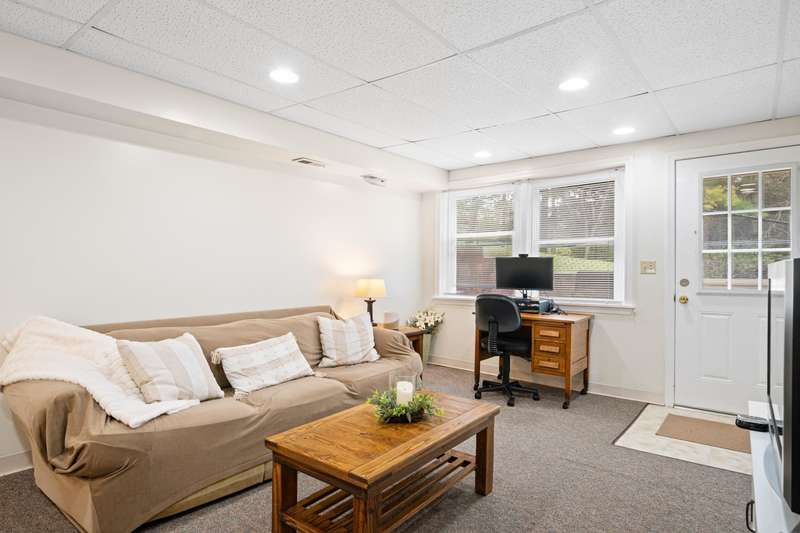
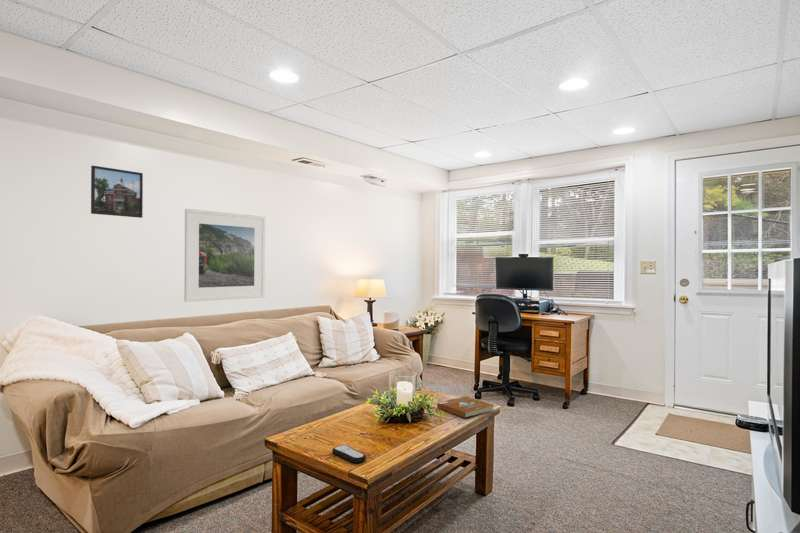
+ remote control (349, 453)
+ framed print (227, 256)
+ book (465, 406)
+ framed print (117, 192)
